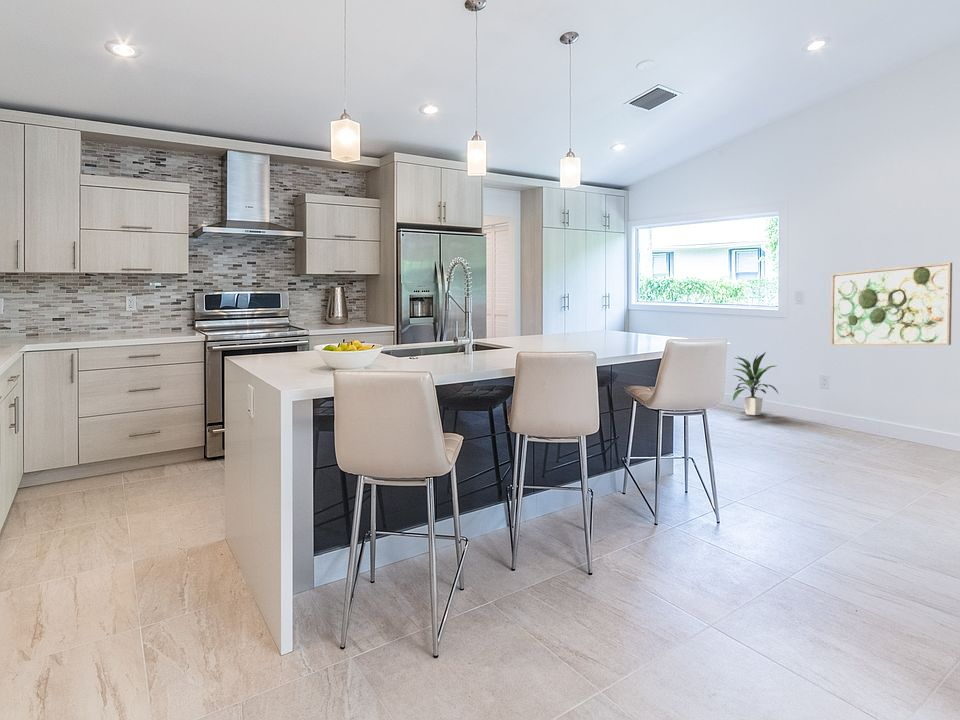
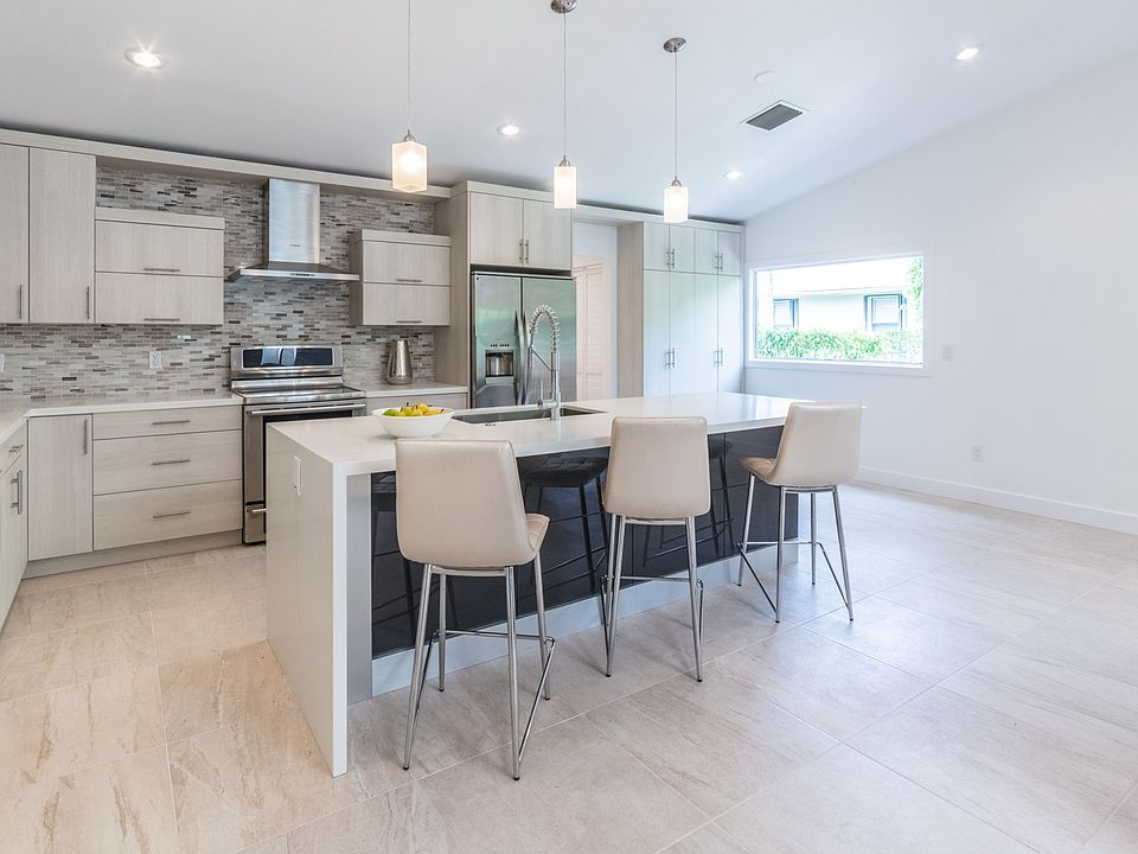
- indoor plant (750, 382)
- wall art (886, 307)
